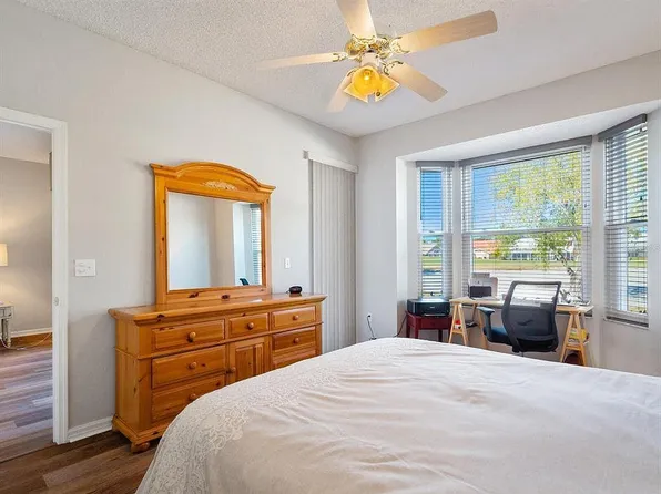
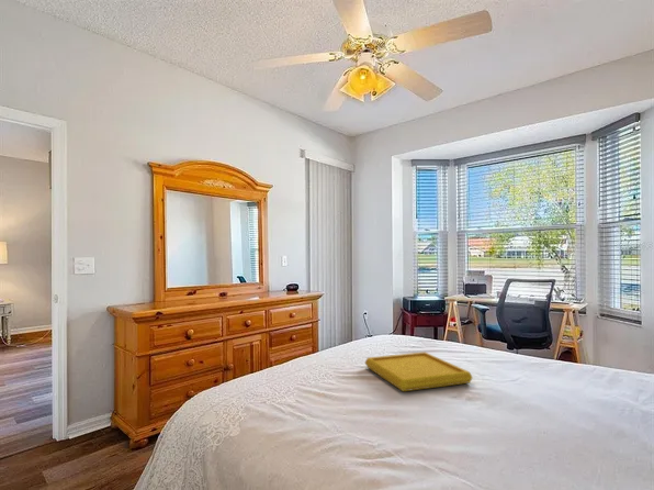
+ serving tray (415, 369)
